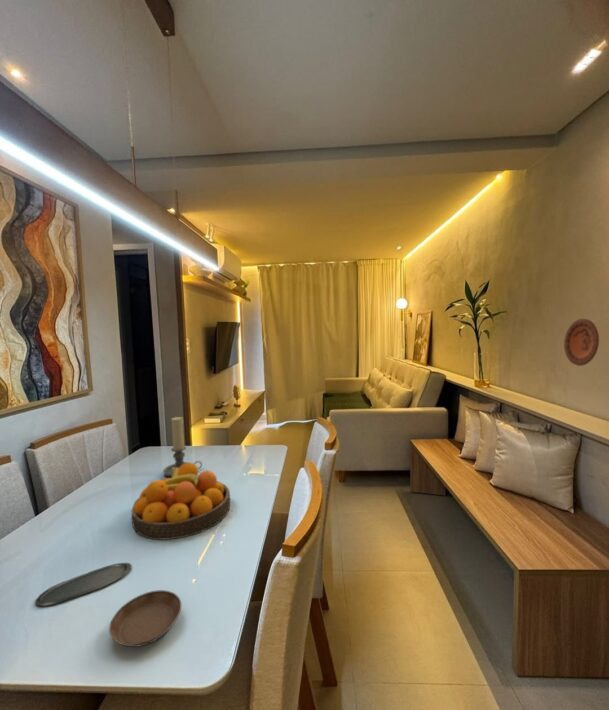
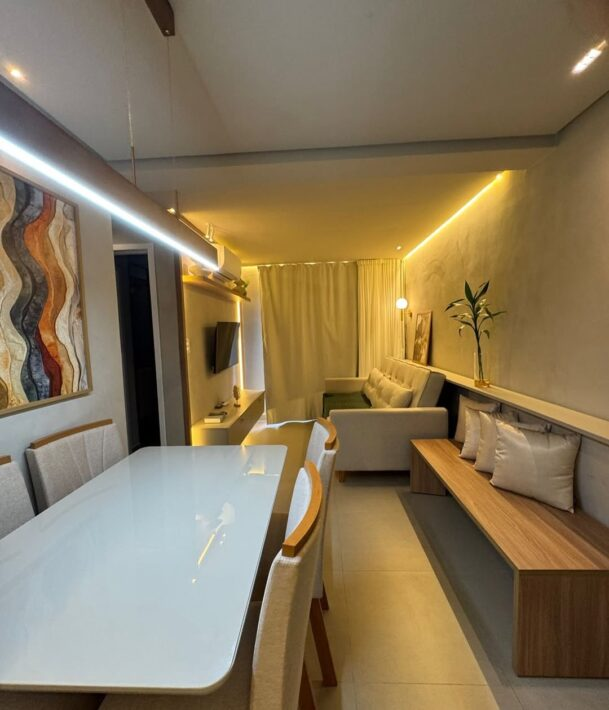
- saucer (147, 619)
- decorative plate (581, 342)
- candle holder (181, 444)
- fruit bowl (182, 492)
- oval tray (86, 582)
